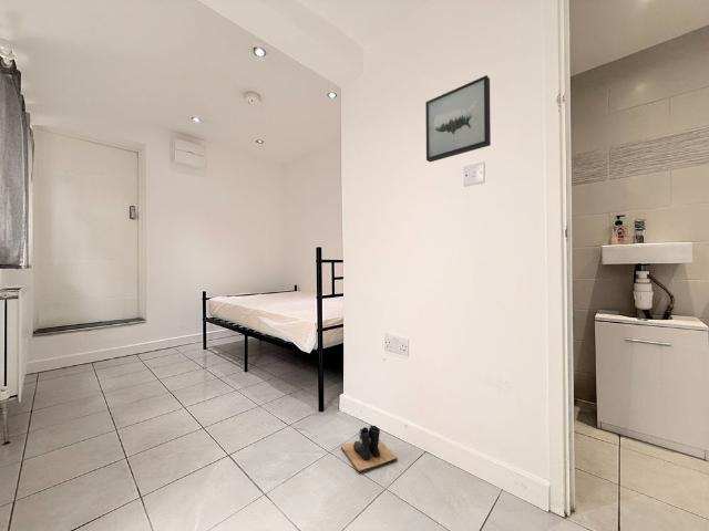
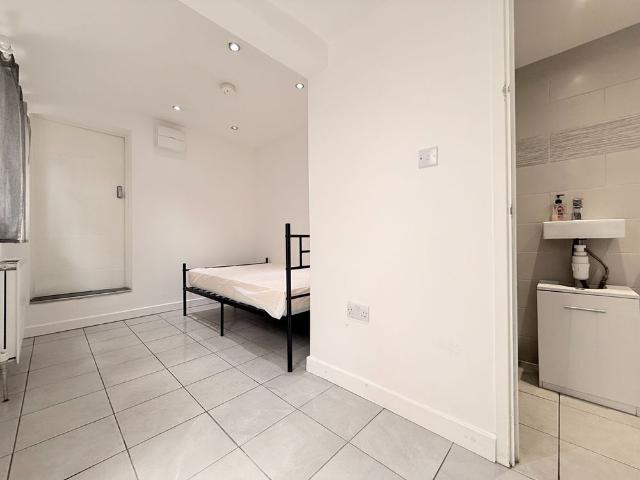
- boots (368, 439)
- wall art (455, 122)
